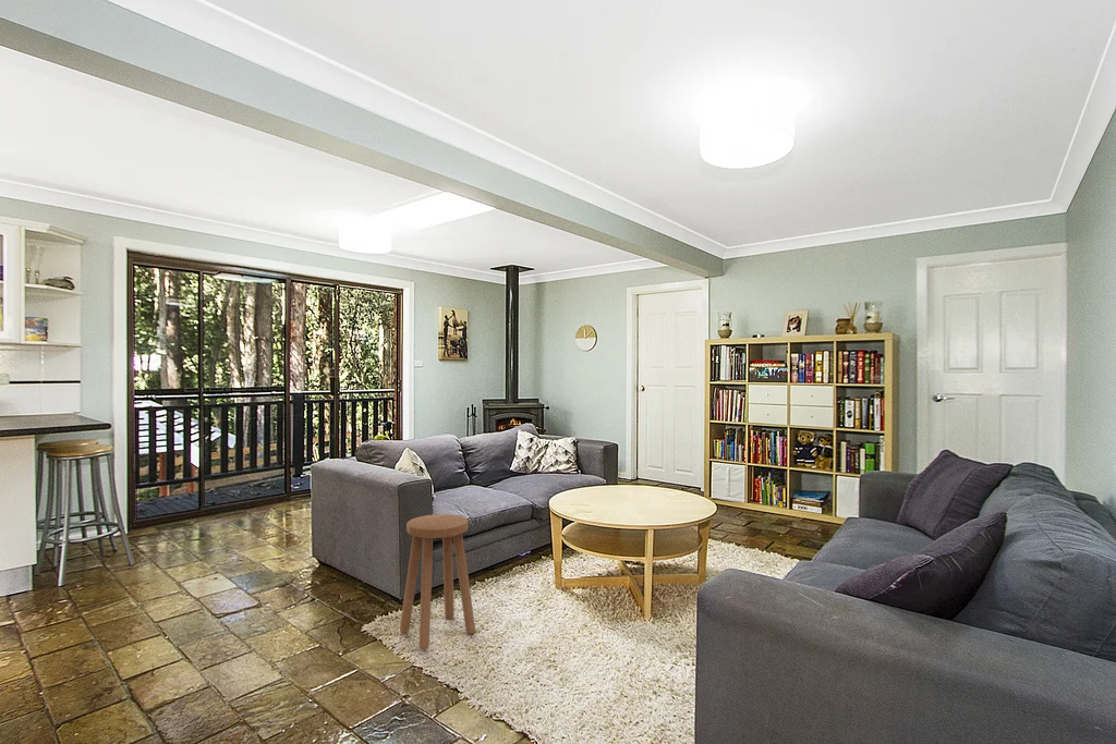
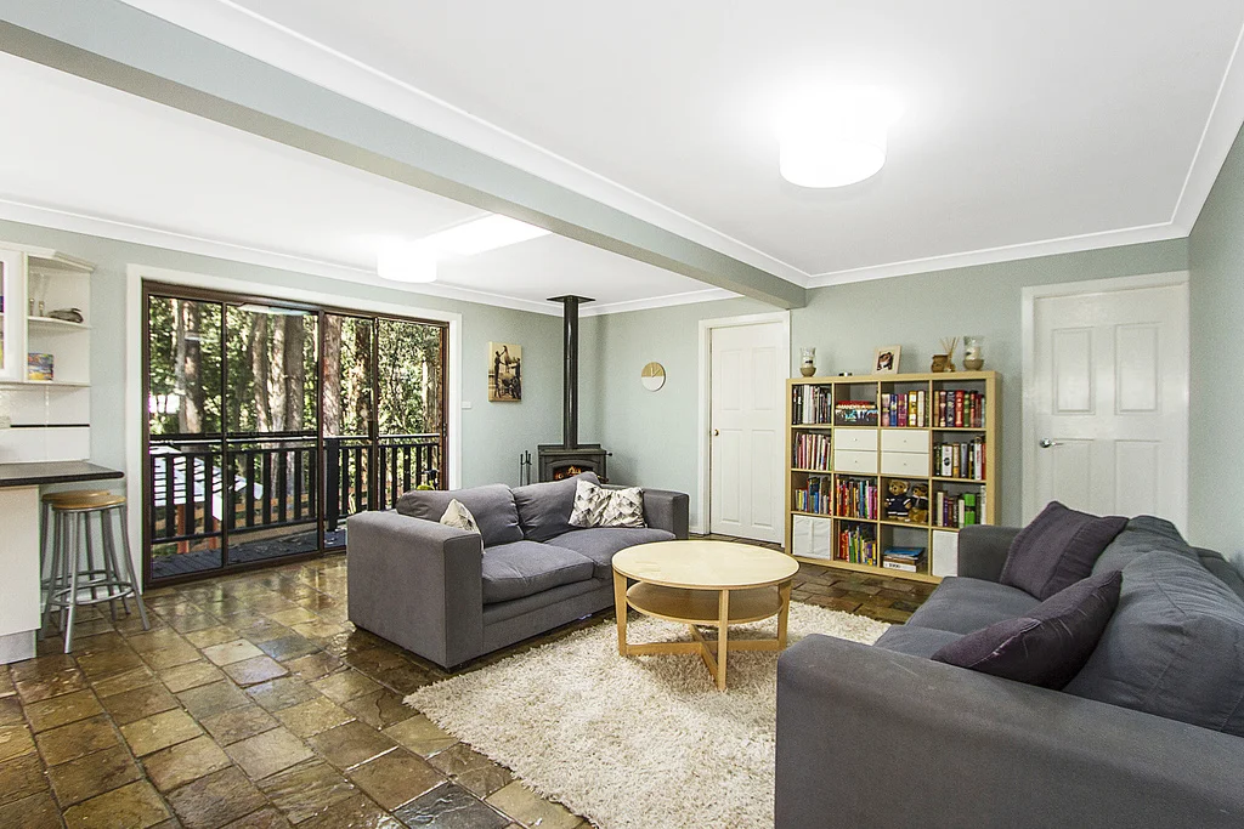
- stool (444, 576)
